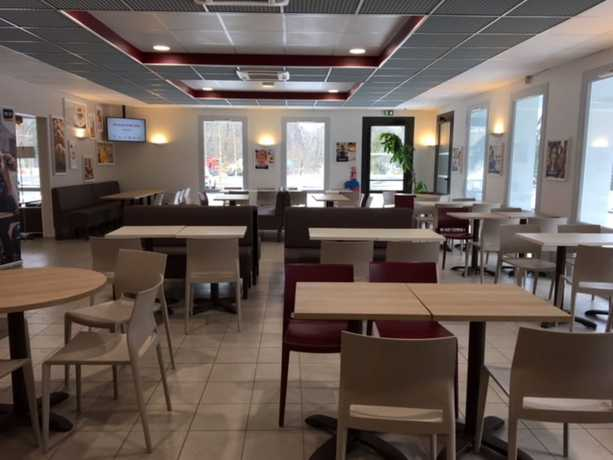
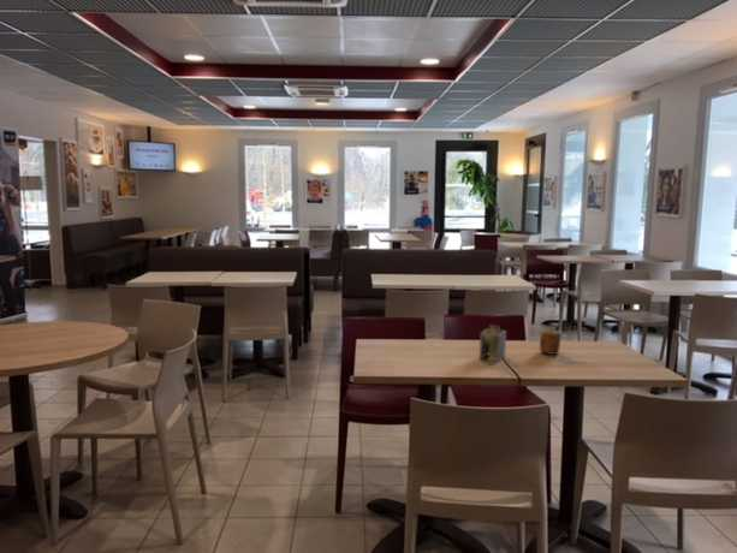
+ cup (549, 341)
+ napkin holder (493, 340)
